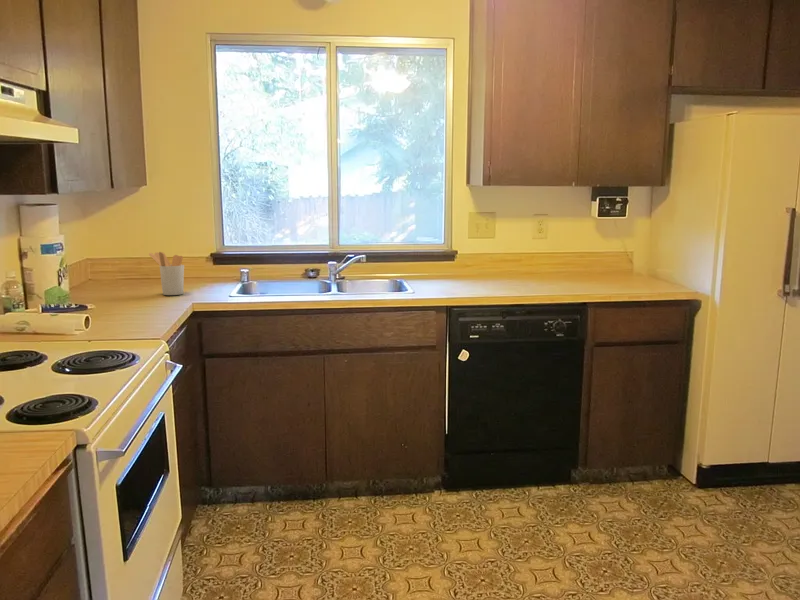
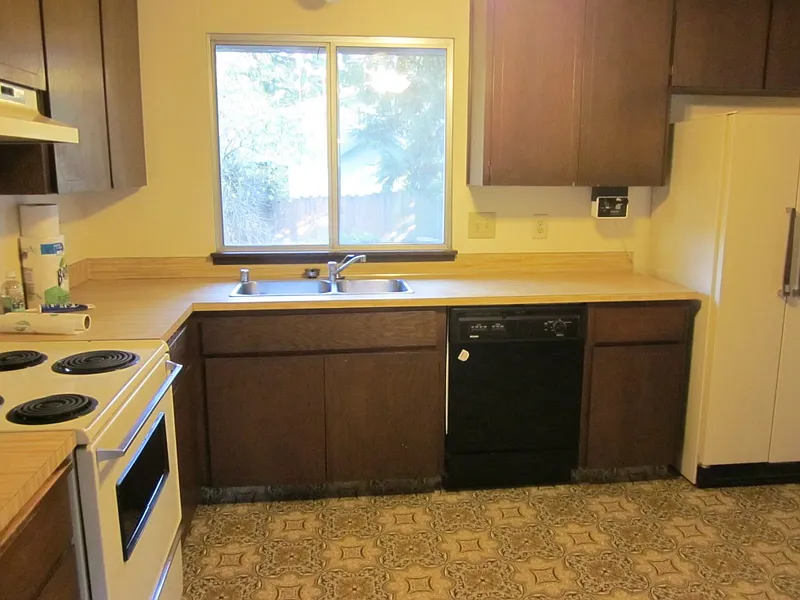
- utensil holder (167, 272)
